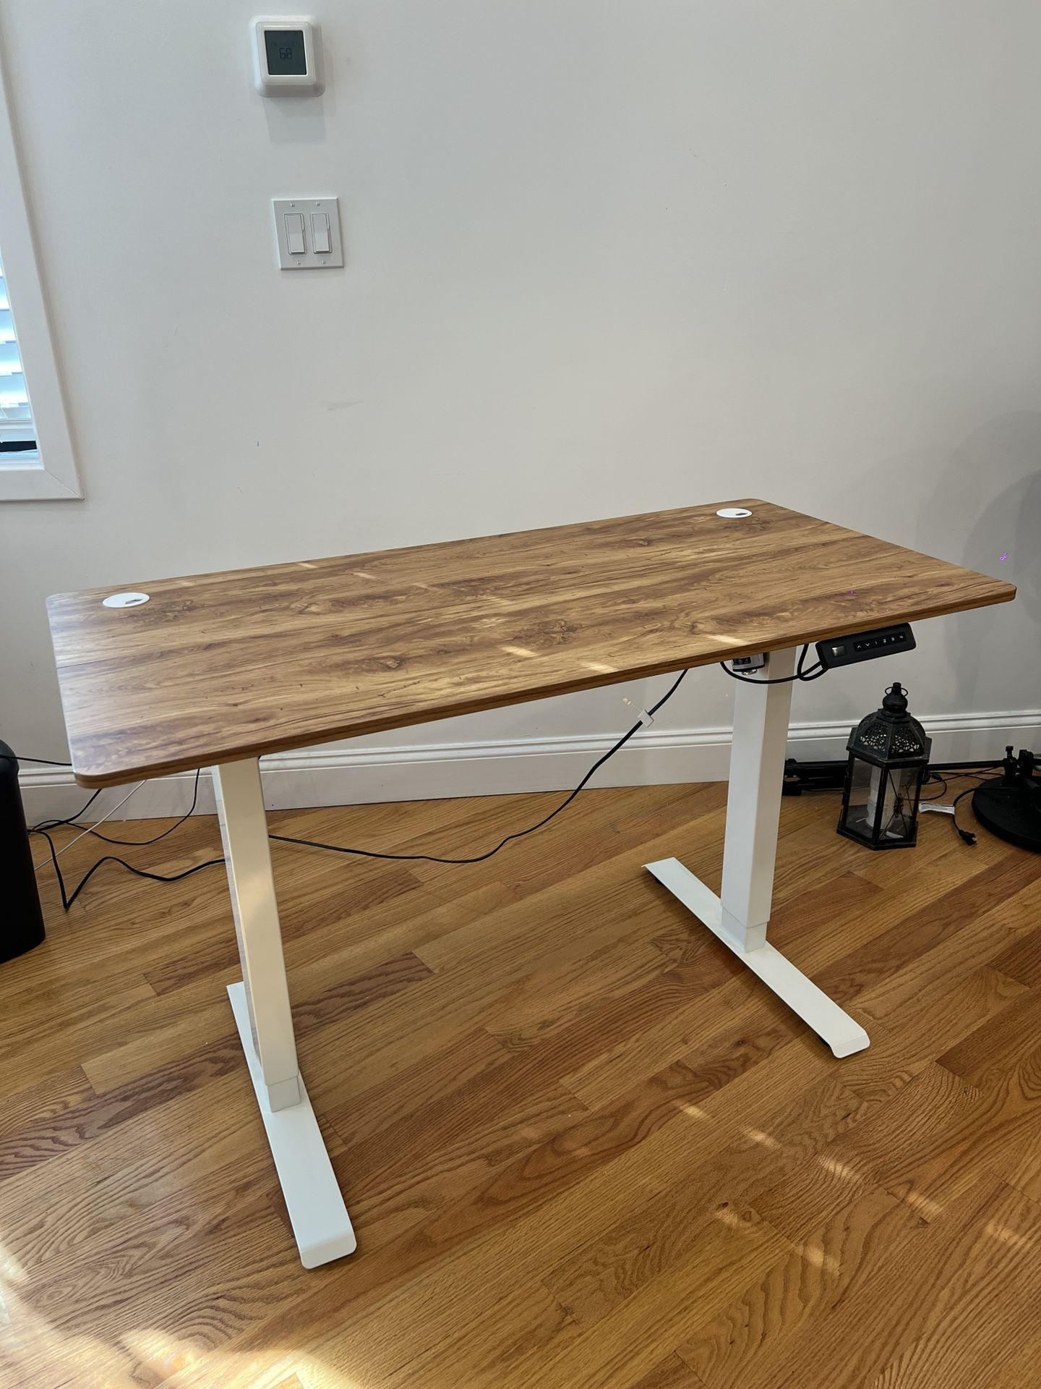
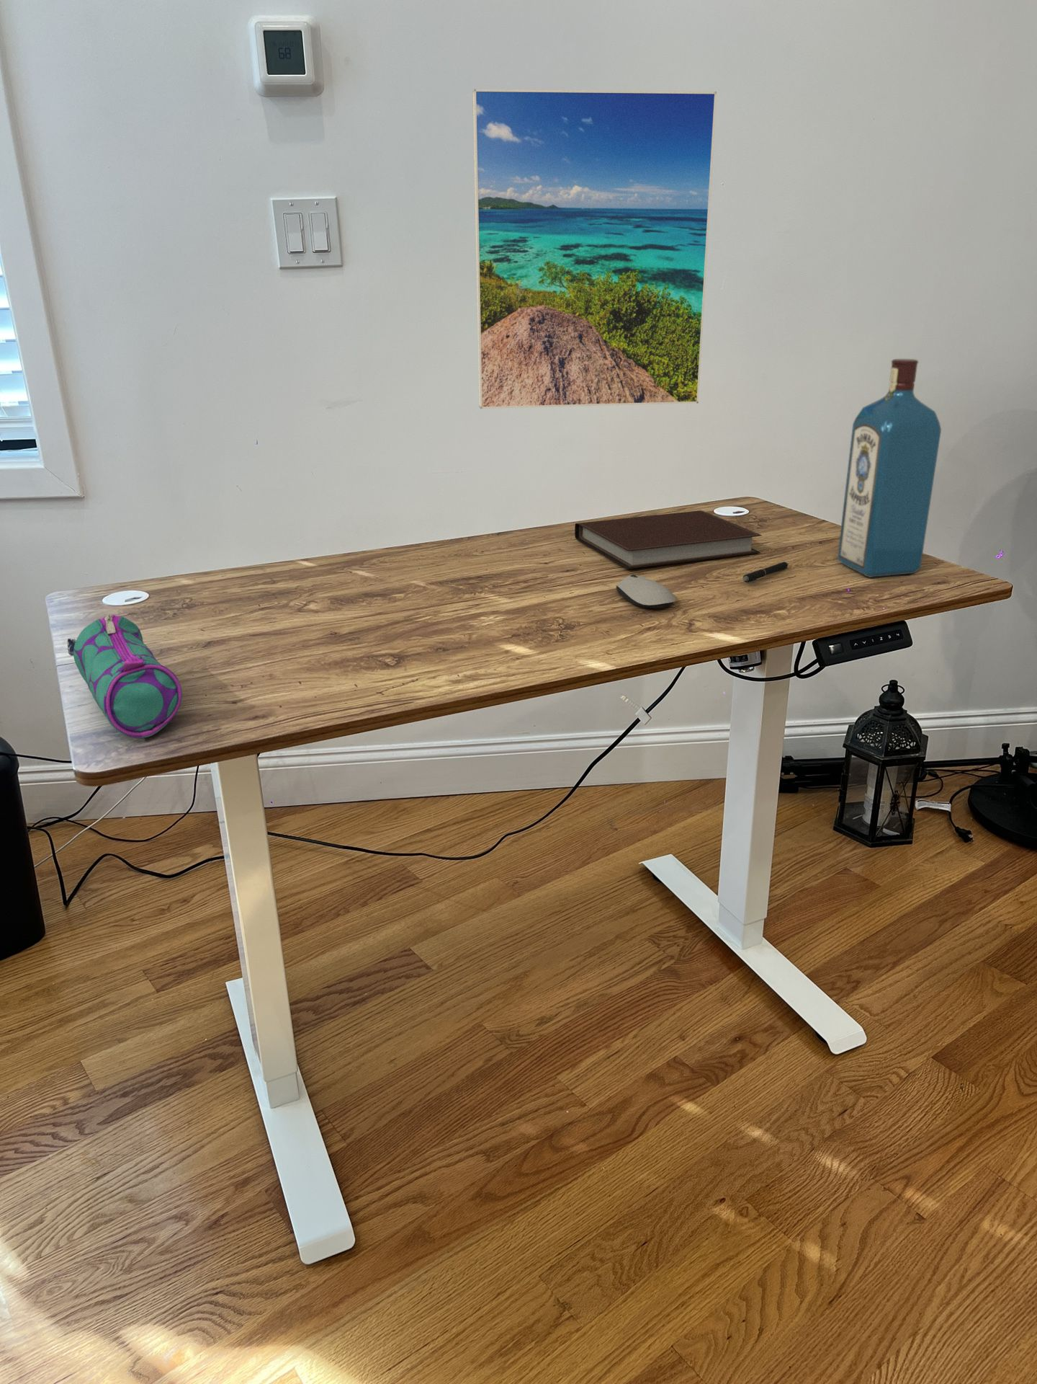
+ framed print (591, 256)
+ pencil case (124, 671)
+ notebook (666, 536)
+ computer mouse (645, 588)
+ pen (767, 571)
+ liquor (891, 468)
